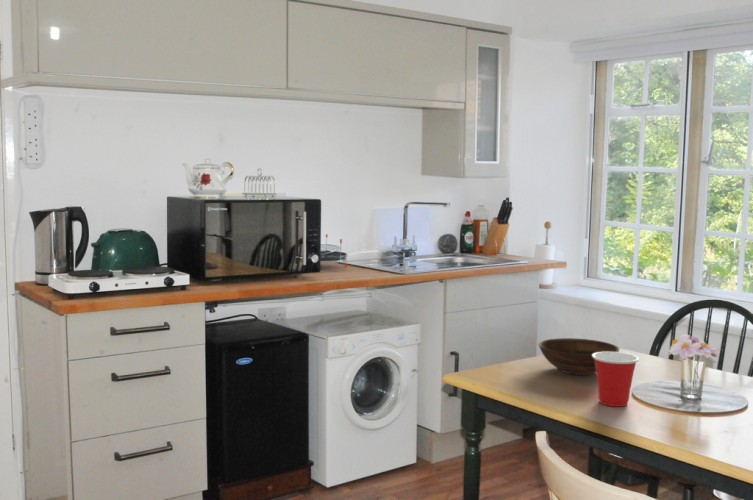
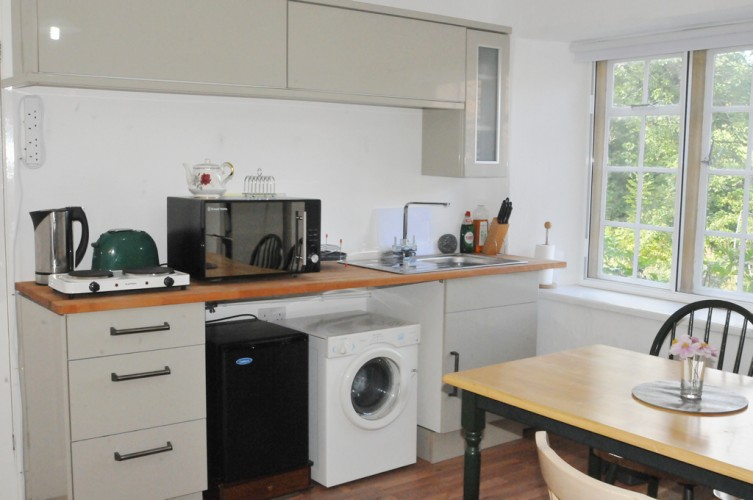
- cup (614, 379)
- bowl (577, 358)
